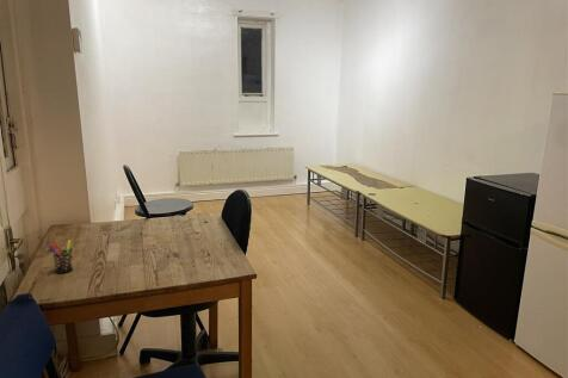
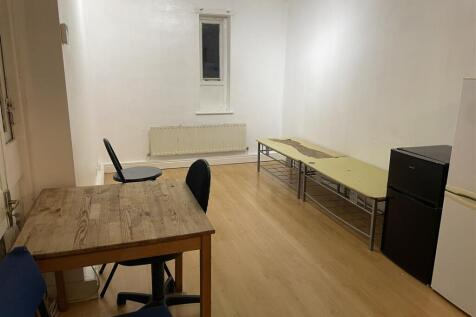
- pen holder (63, 255)
